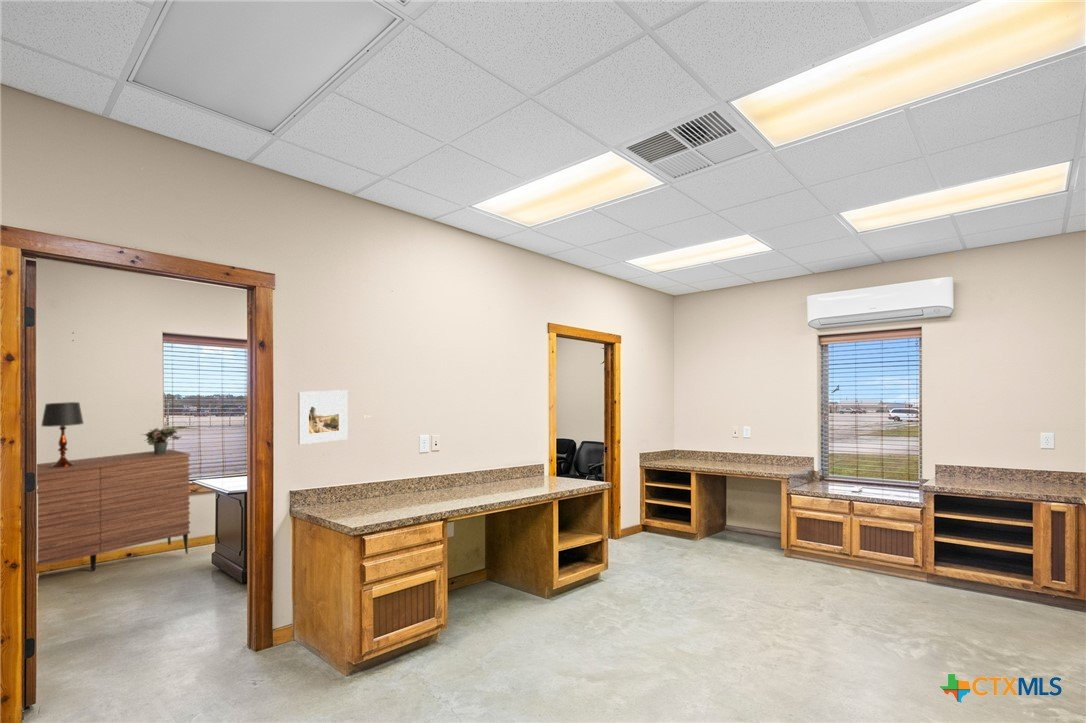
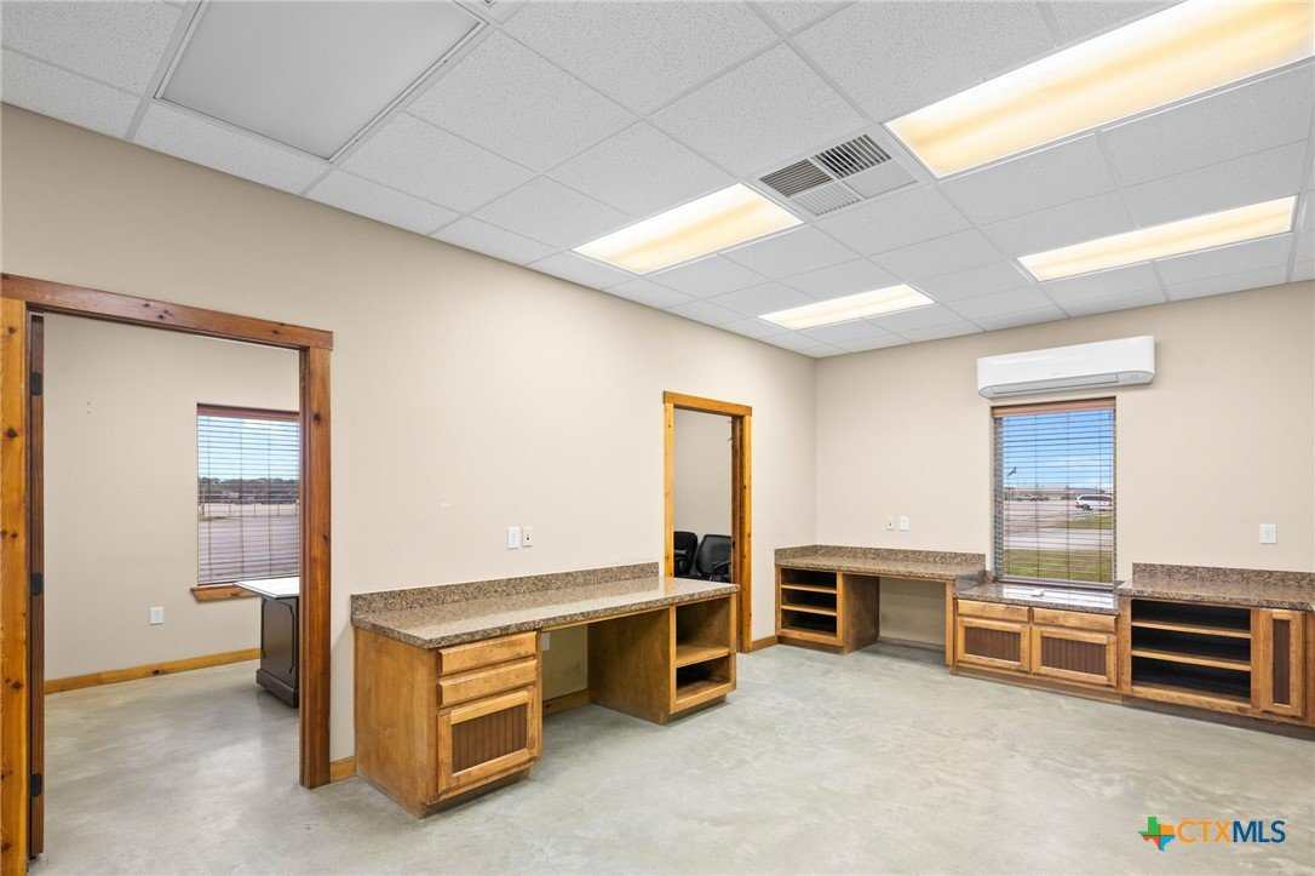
- potted plant (159, 441)
- table lamp (62, 434)
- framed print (323, 416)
- sideboard (92, 515)
